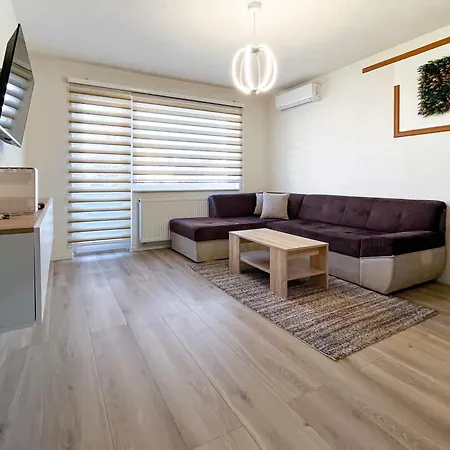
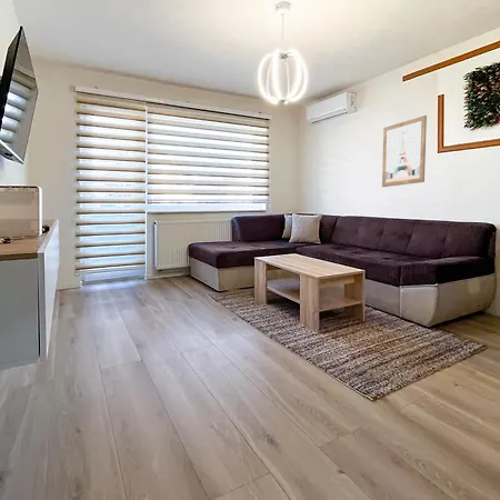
+ wall art (402, 153)
